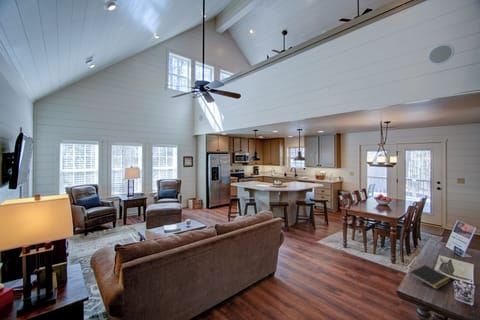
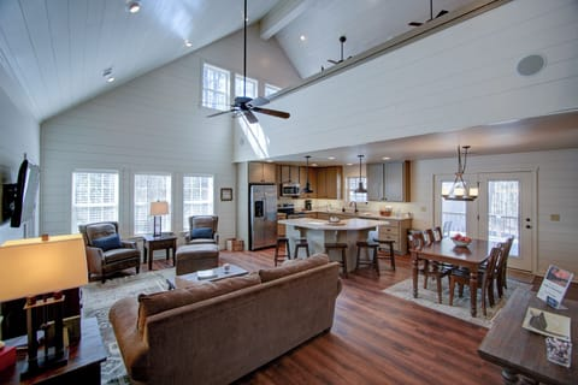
- notepad (430, 276)
